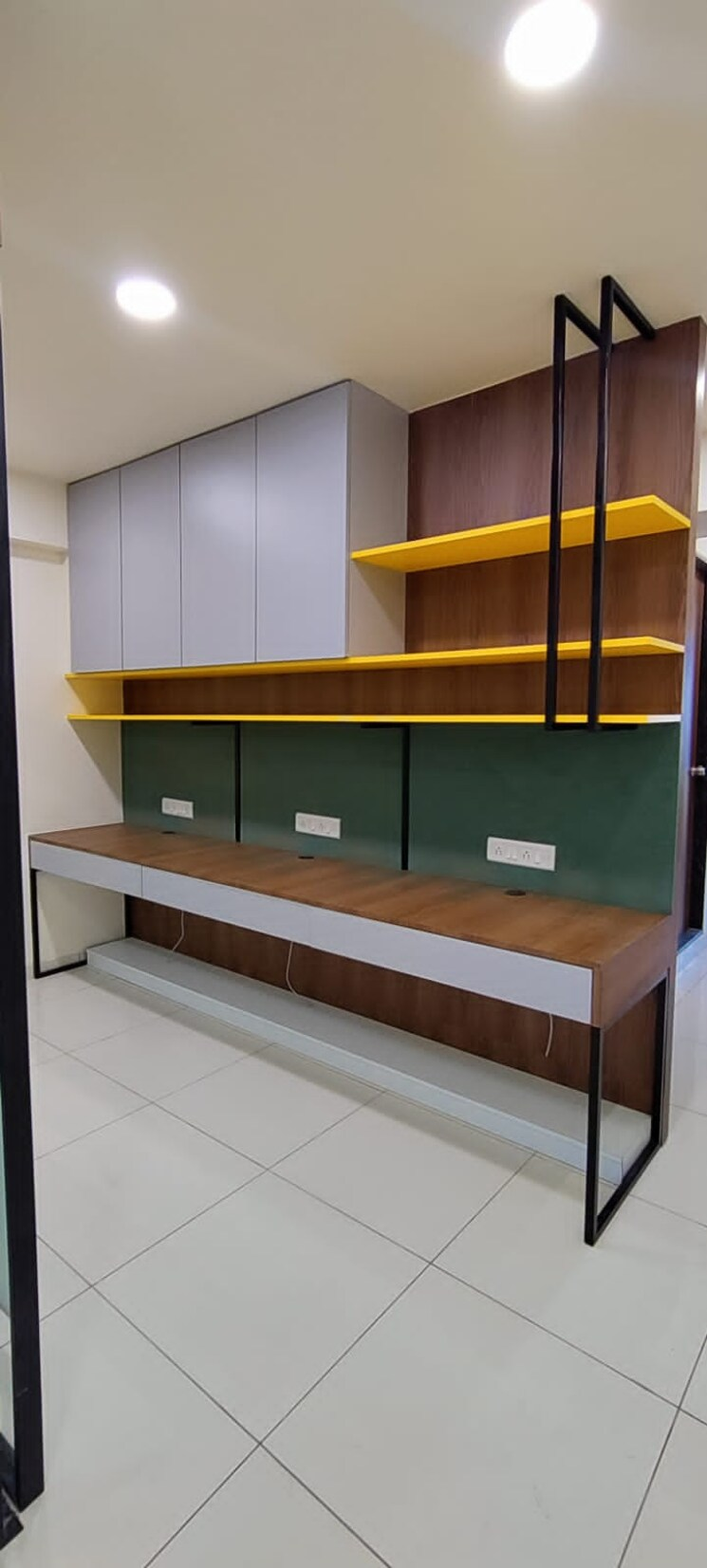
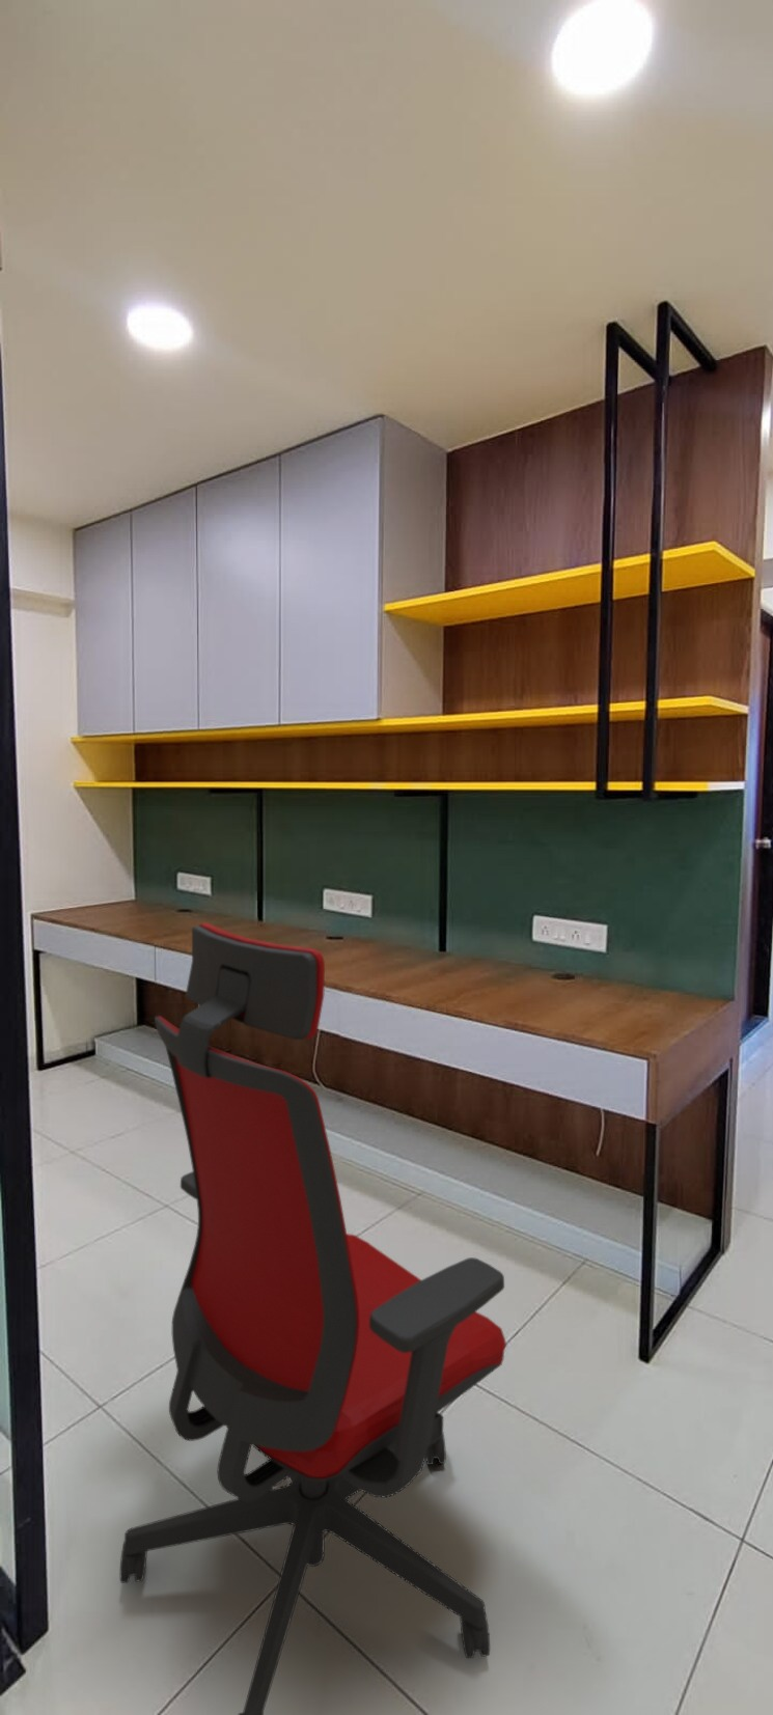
+ office chair (327, 1245)
